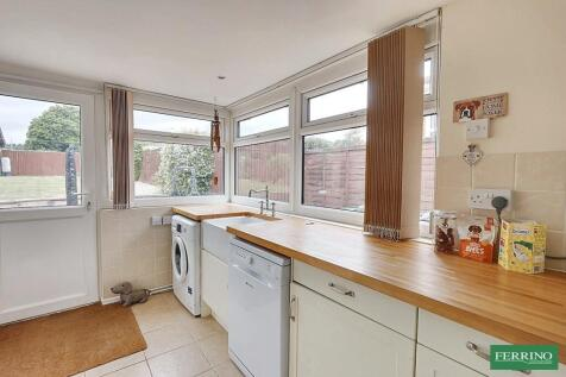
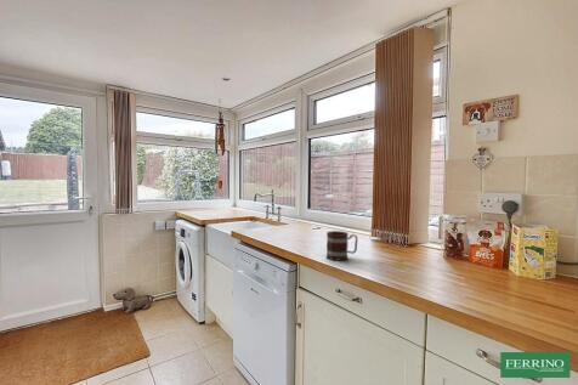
+ mug (341, 244)
